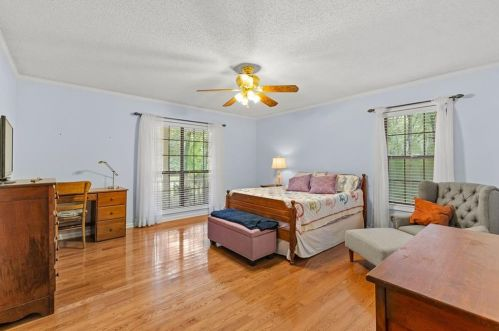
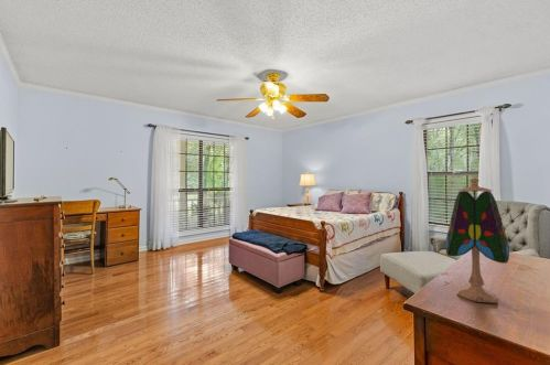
+ table lamp (475, 236)
